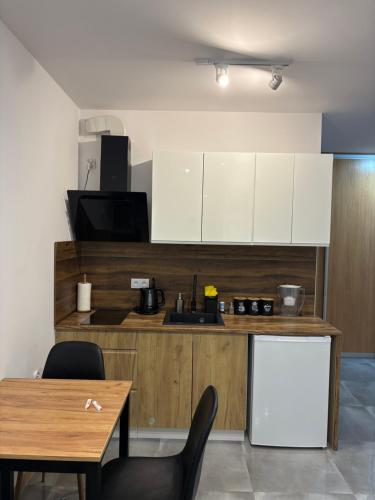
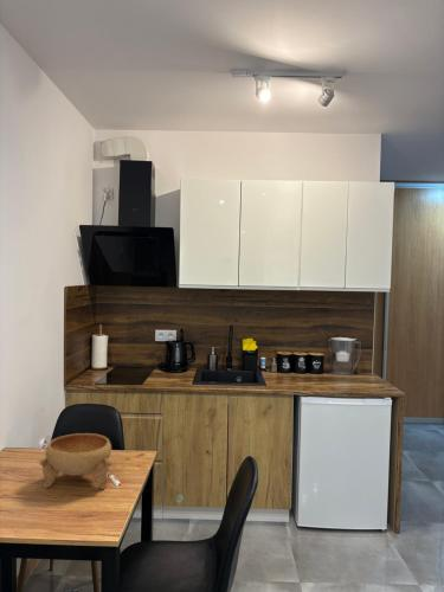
+ bowl (75, 462)
